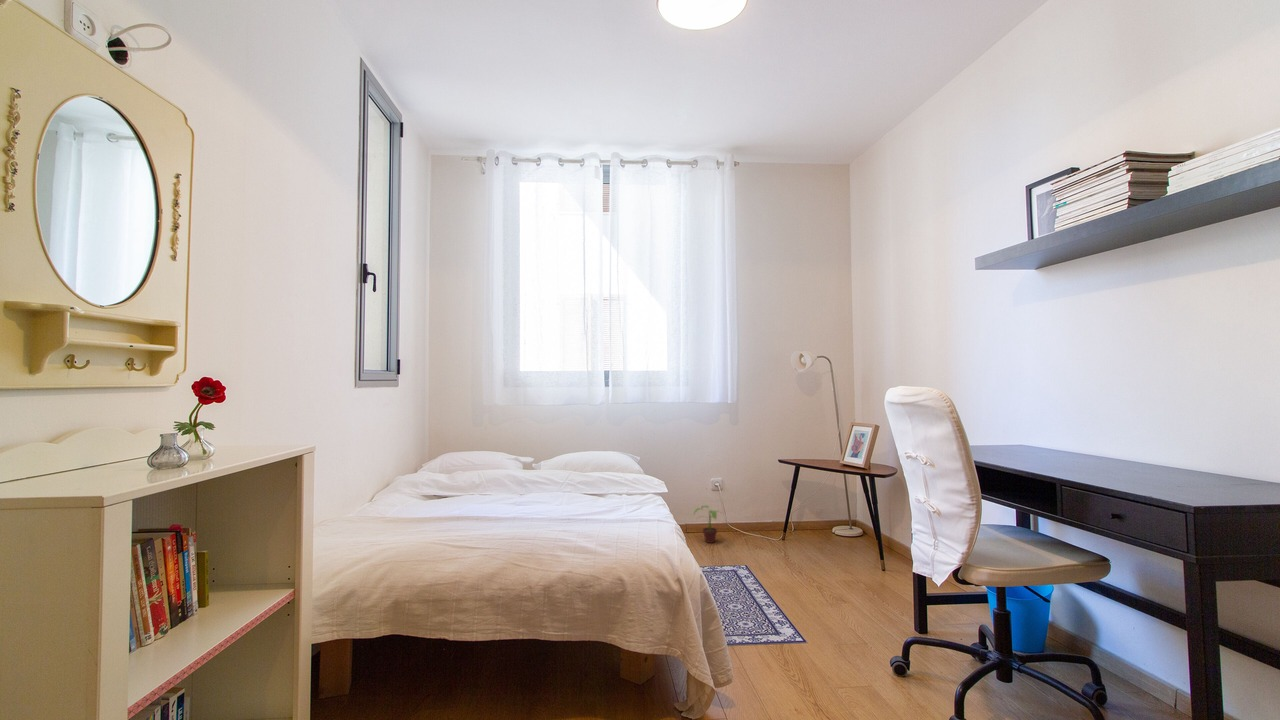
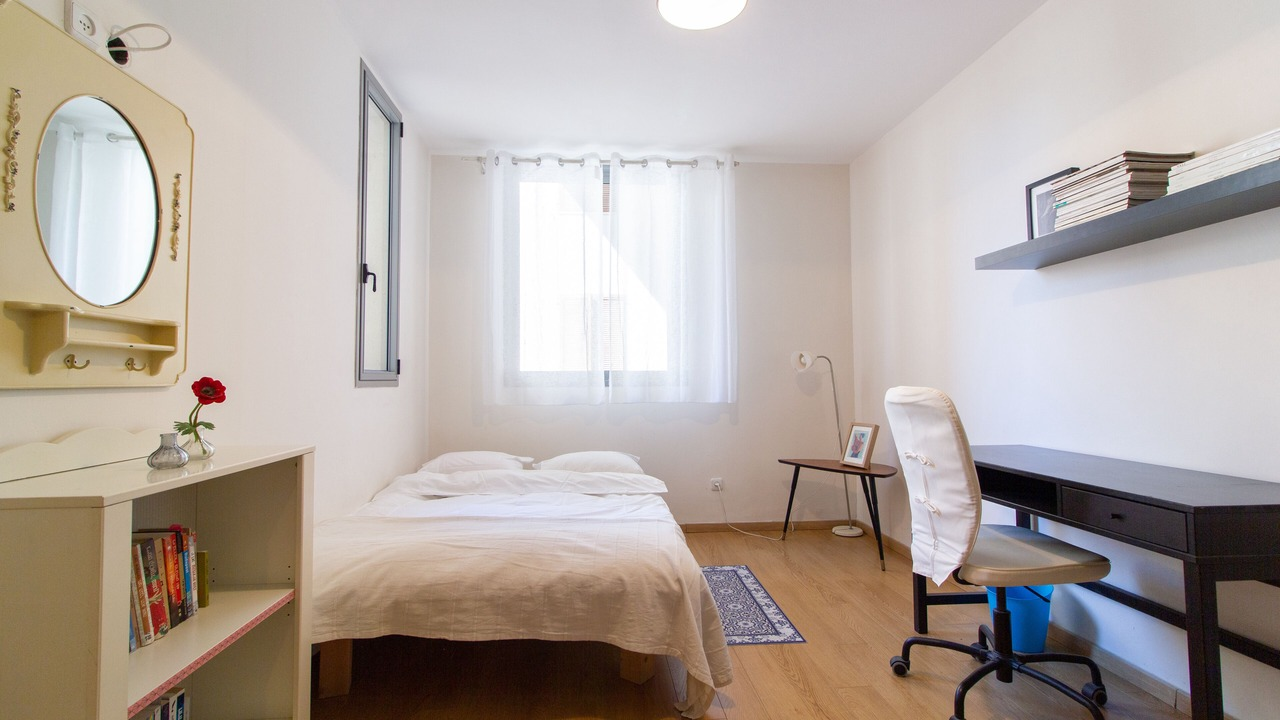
- potted plant (708, 524)
